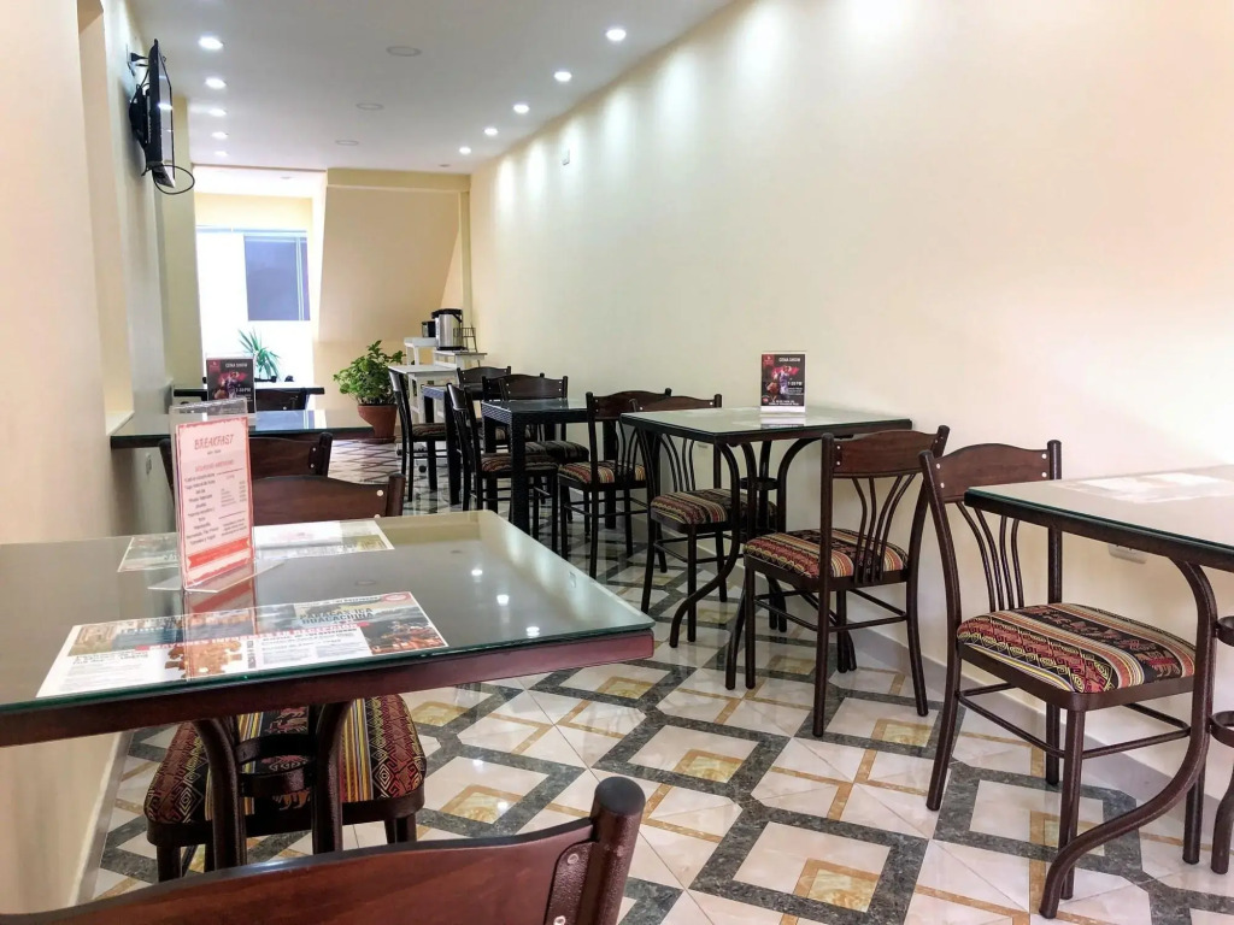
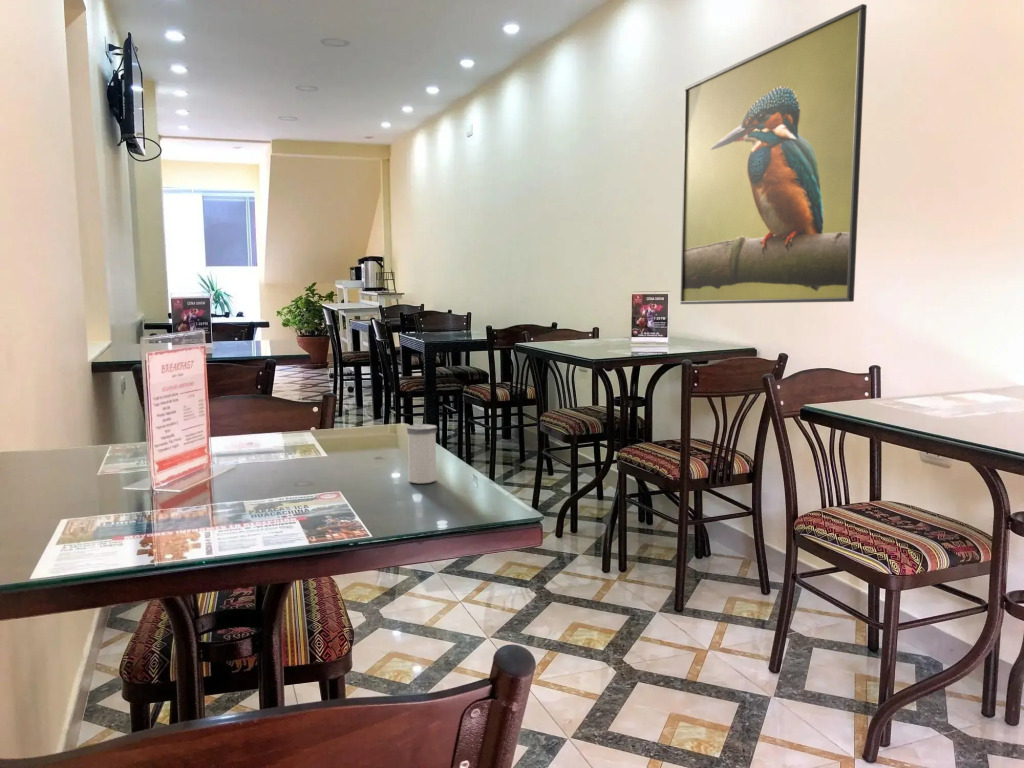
+ salt shaker (422, 453)
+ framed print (757, 179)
